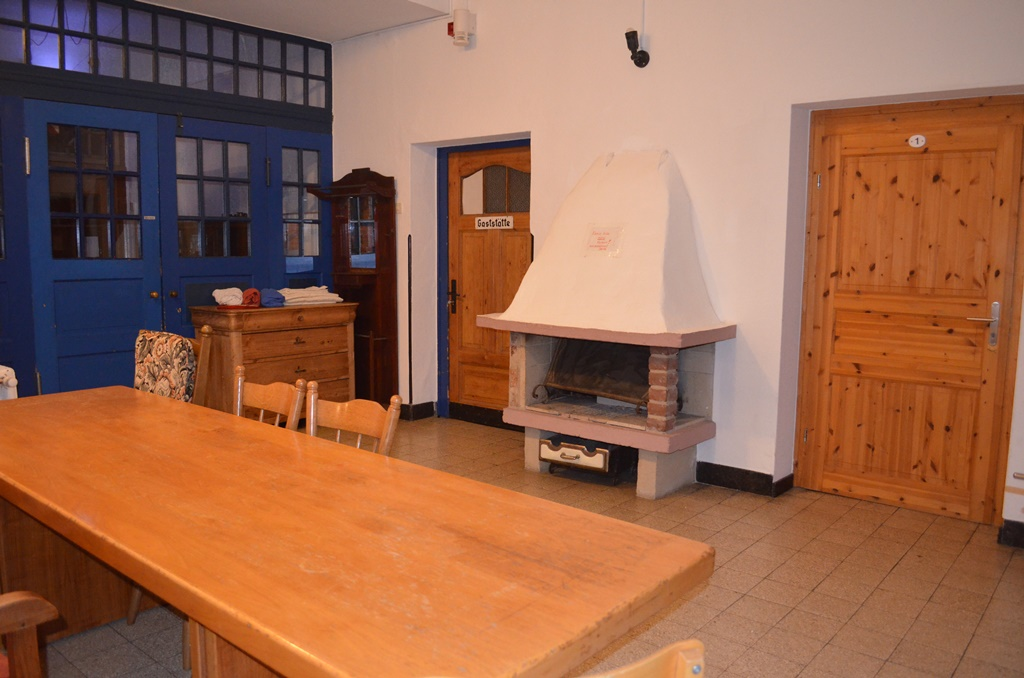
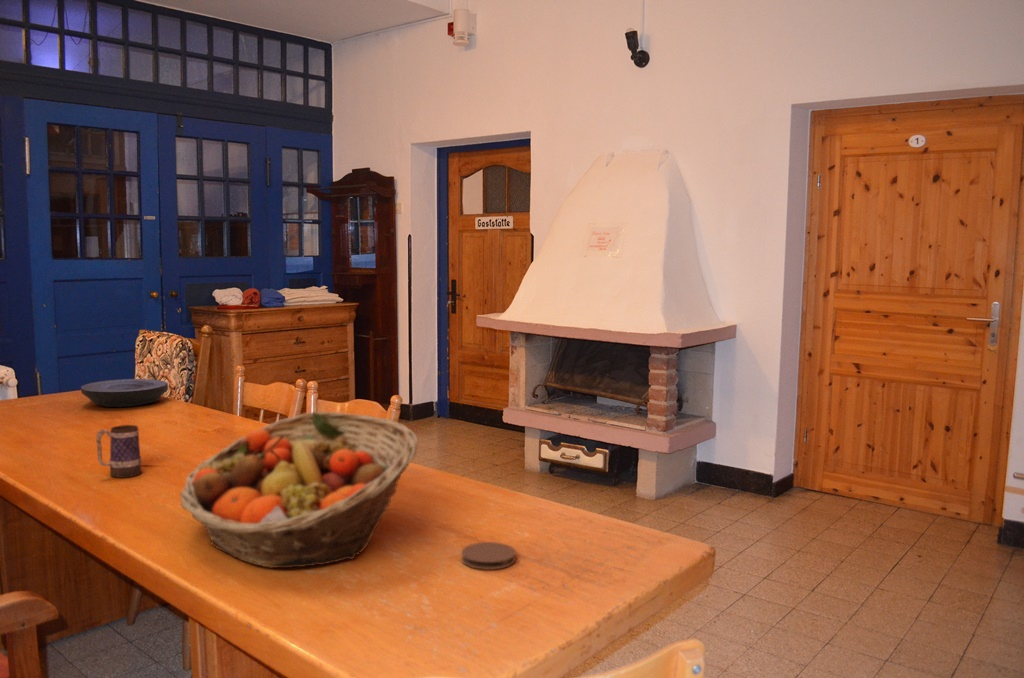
+ fruit basket (300, 482)
+ coaster (488, 555)
+ plate (125, 394)
+ mug (118, 451)
